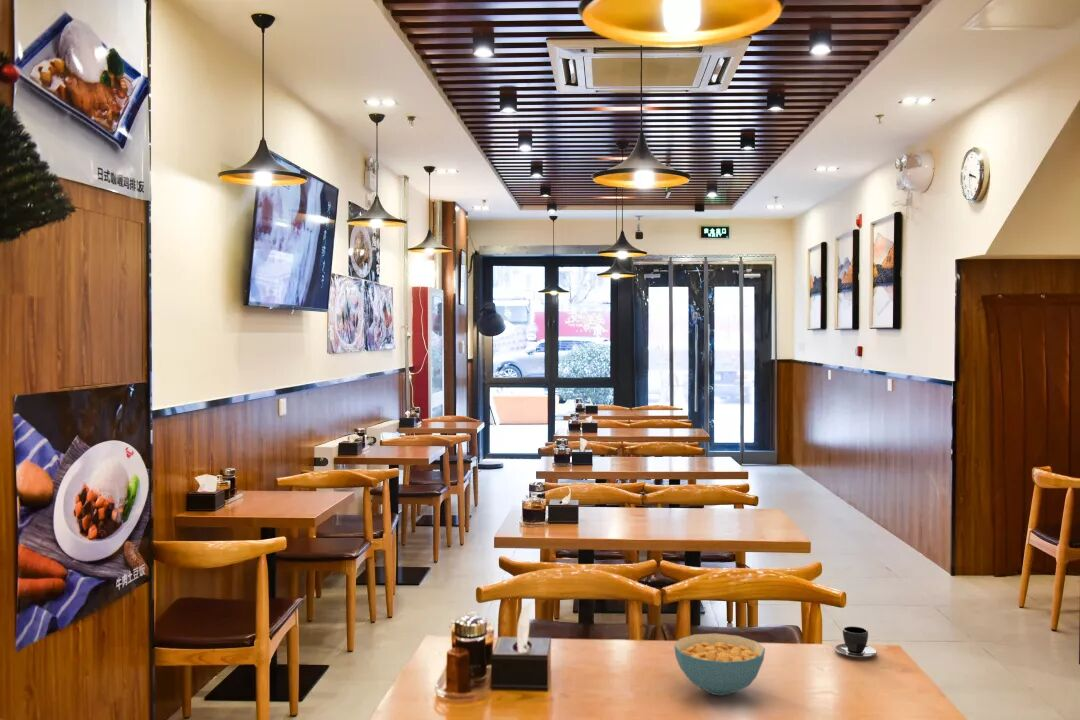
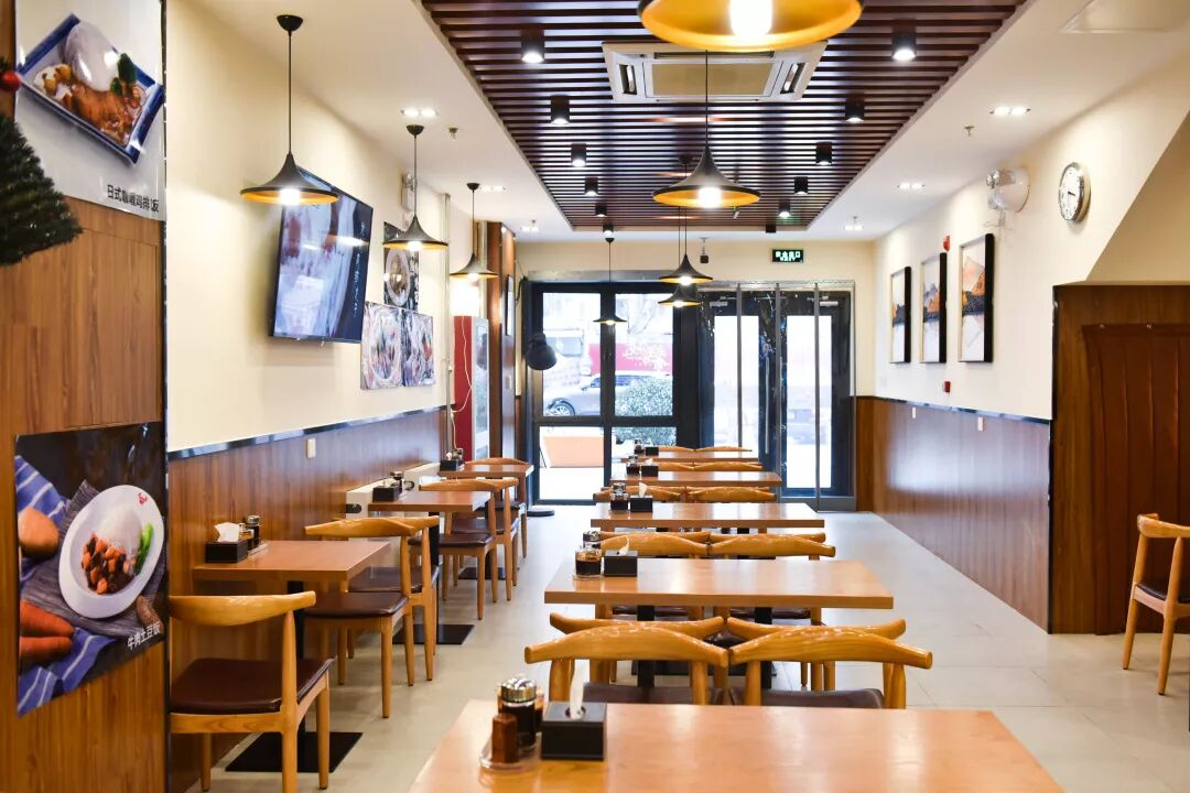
- teacup (855, 641)
- cereal bowl (719, 668)
